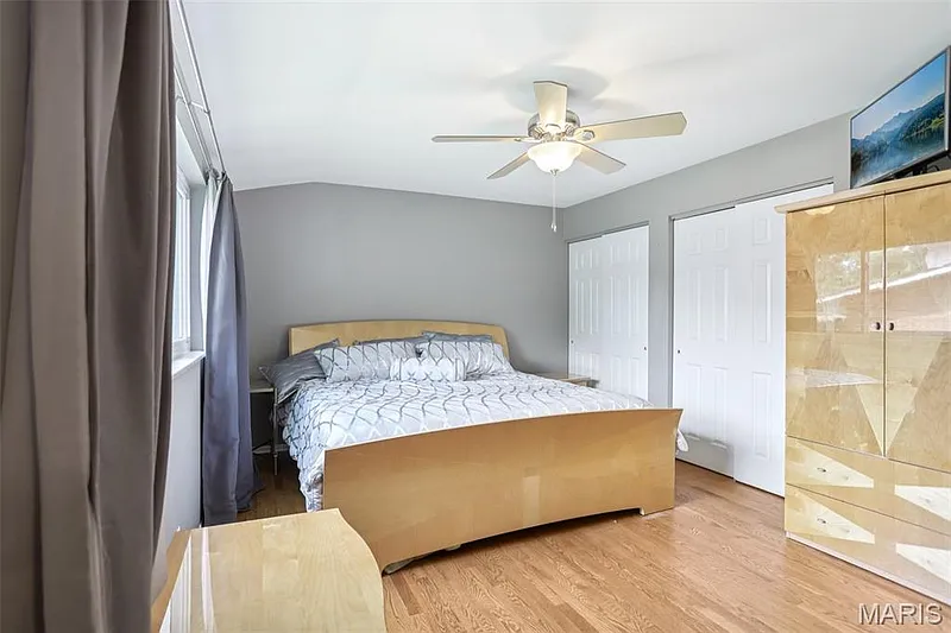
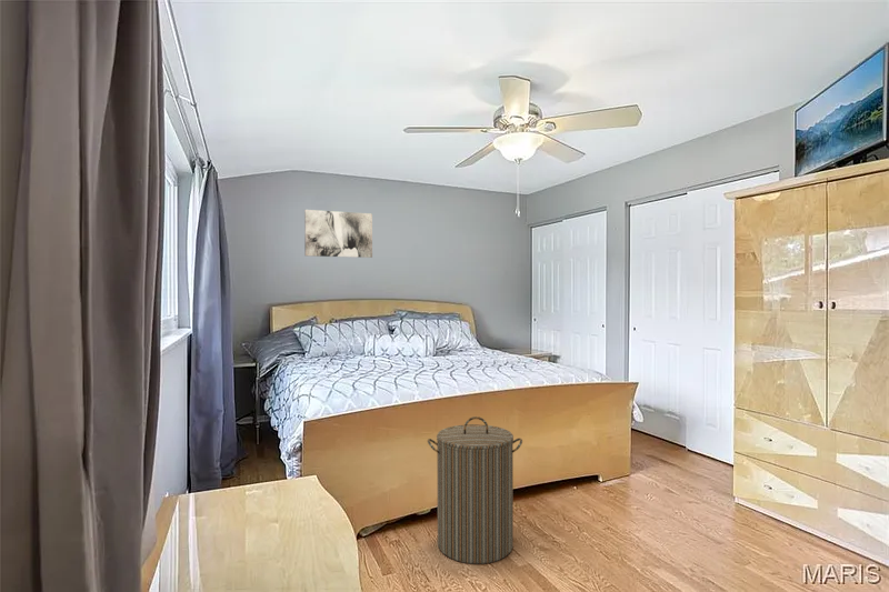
+ laundry hamper (475, 480)
+ wall art (339, 233)
